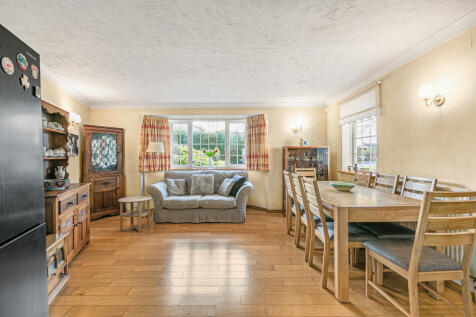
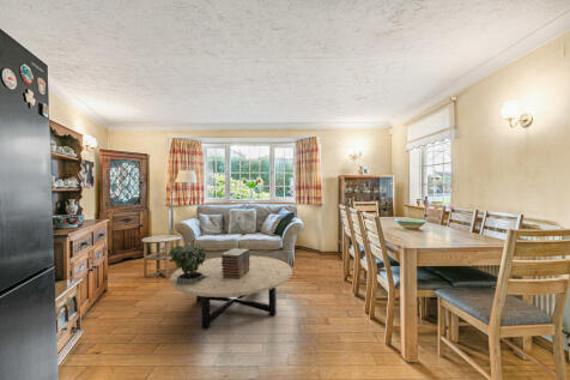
+ potted plant (187, 260)
+ coffee table (234, 288)
+ book stack (235, 263)
